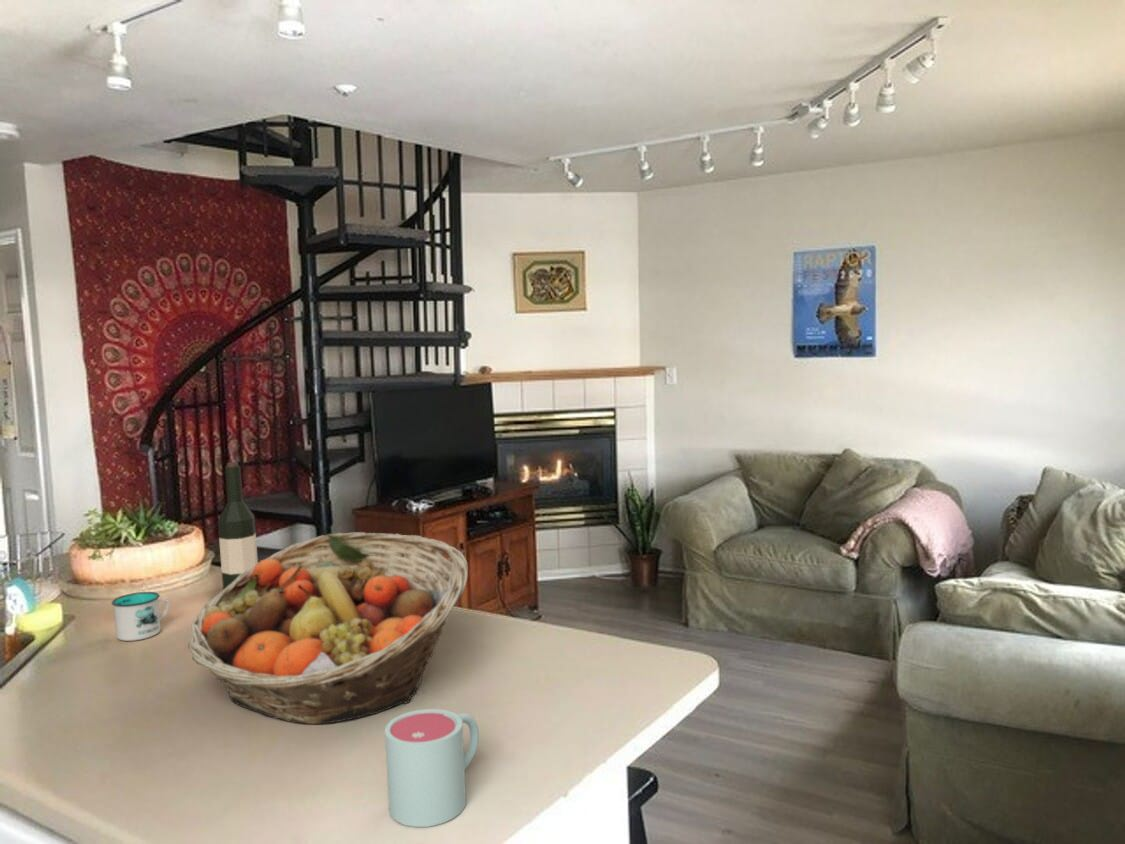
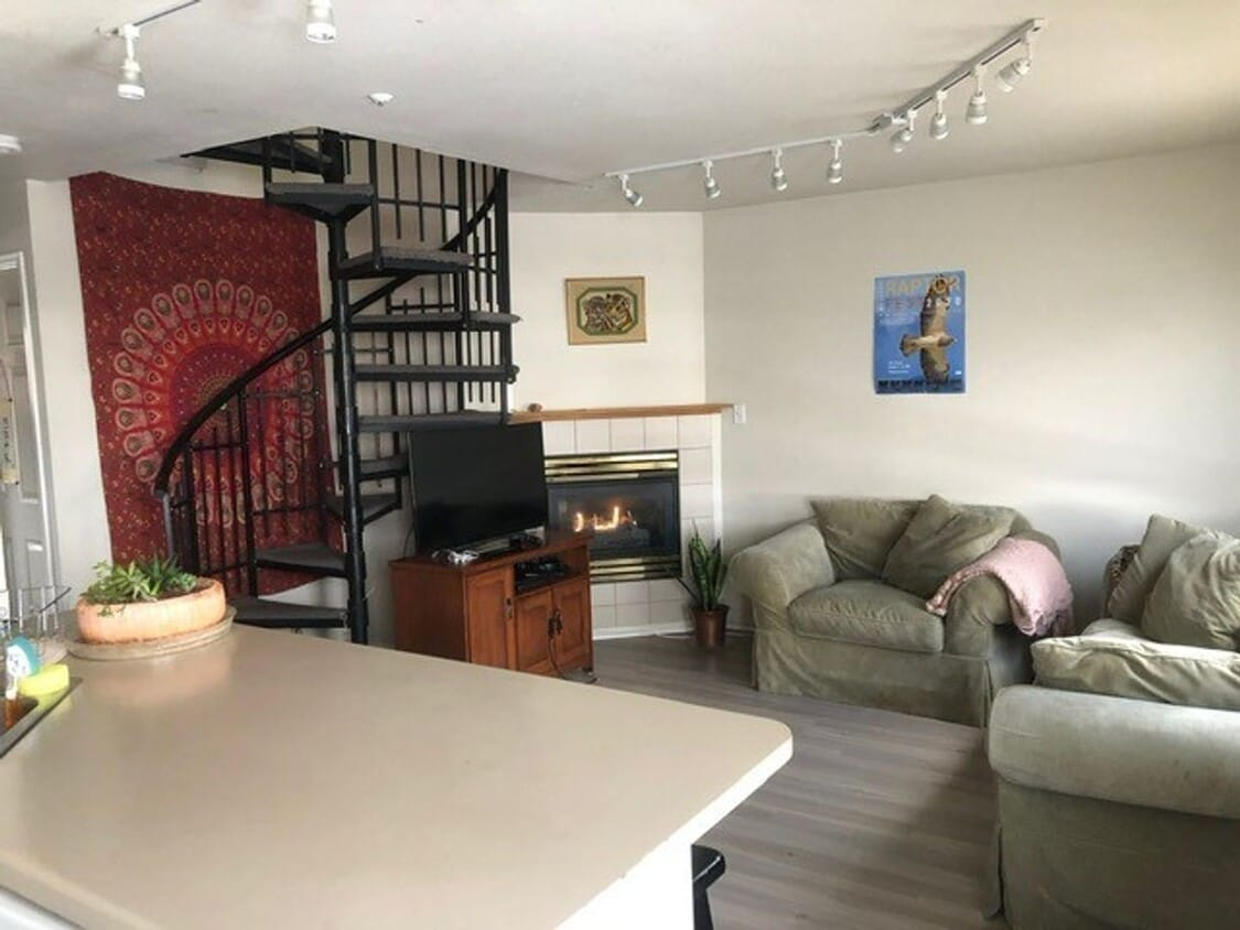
- mug (142, 614)
- wine bottle (236, 525)
- fruit basket (331, 618)
- mug (439, 757)
